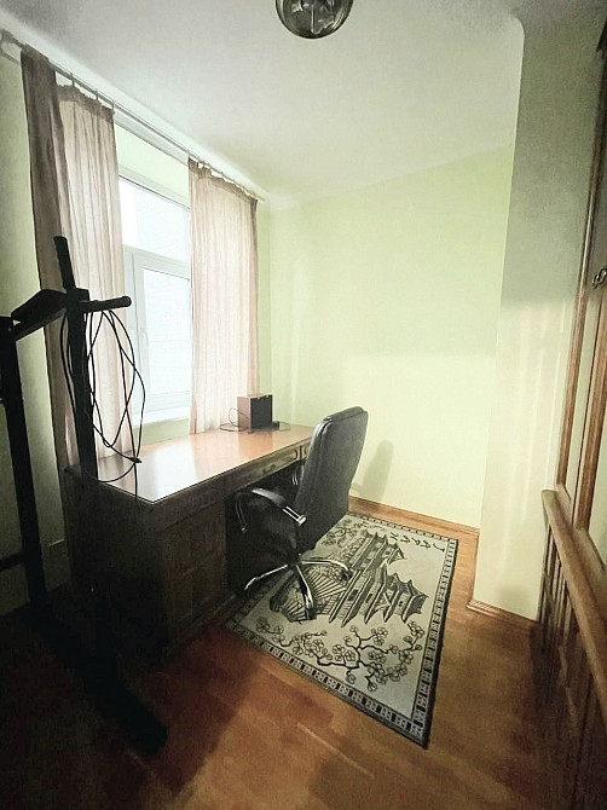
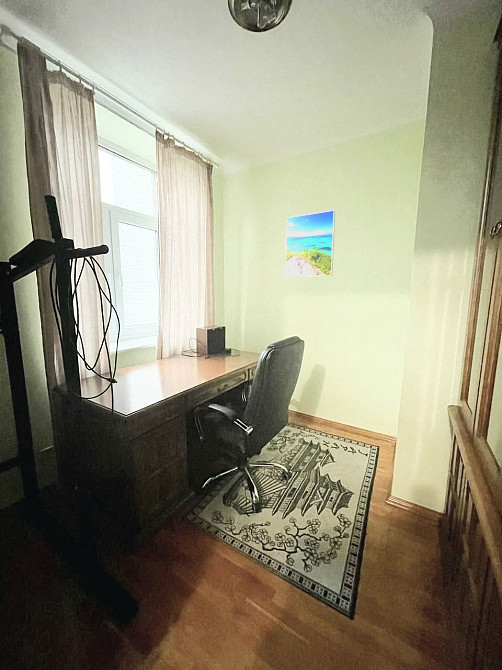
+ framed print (308, 245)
